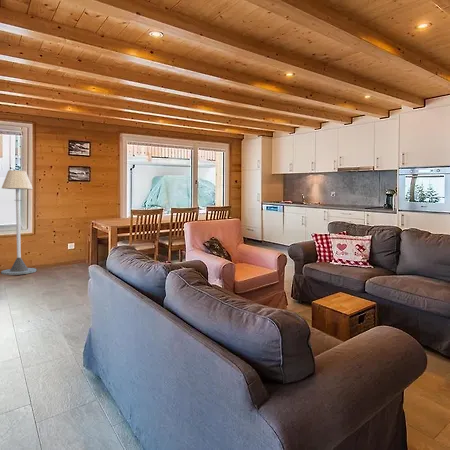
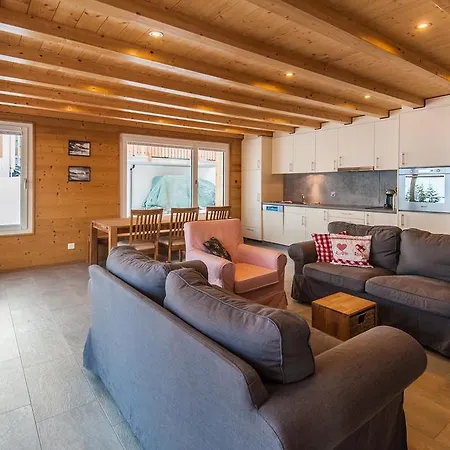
- floor lamp (18, 221)
